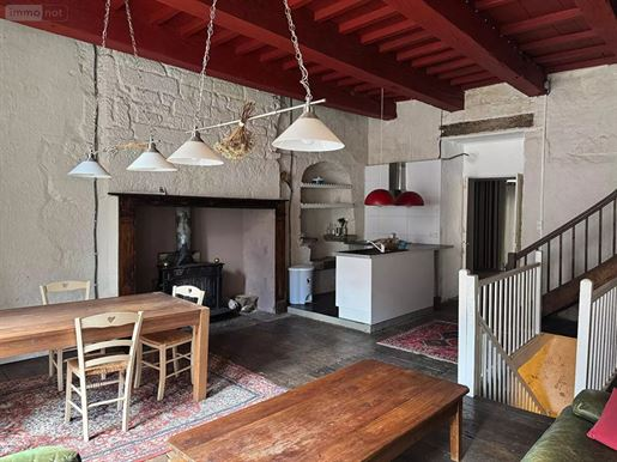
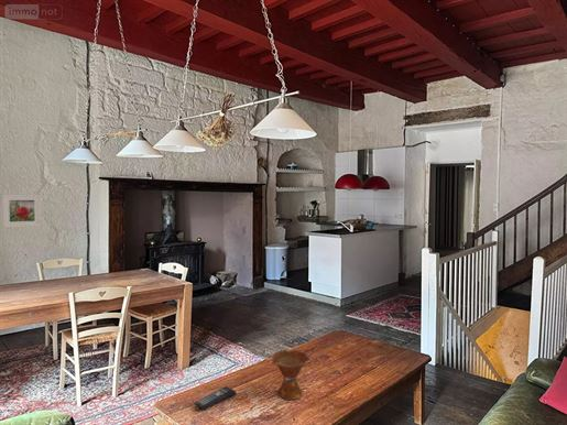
+ bowl (290, 375)
+ remote control (216, 396)
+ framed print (22, 210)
